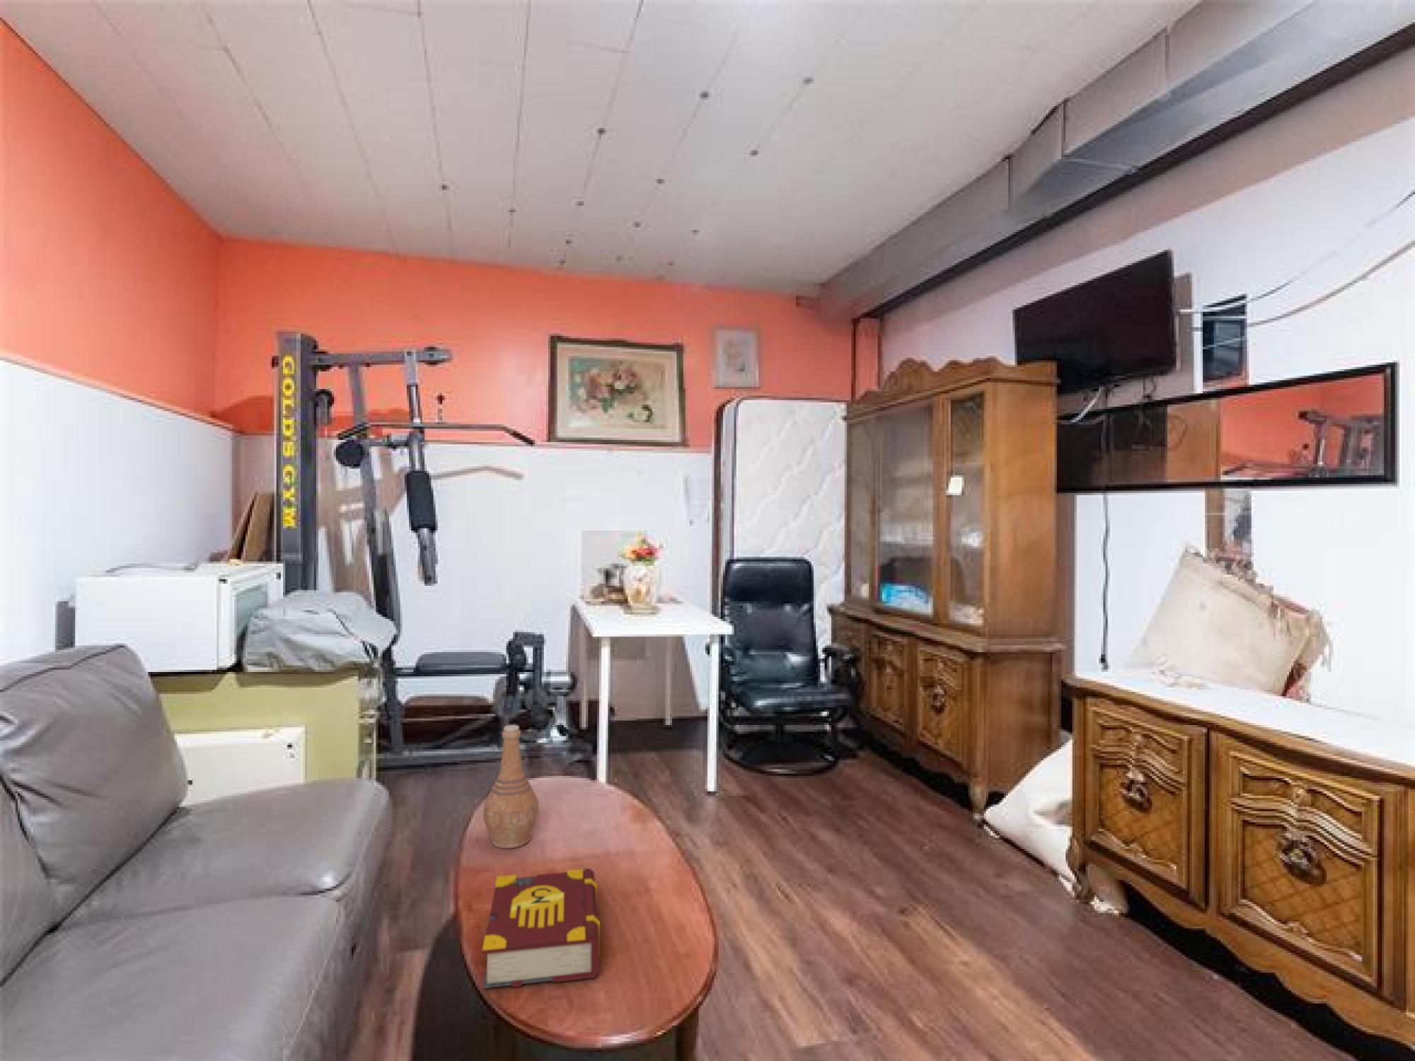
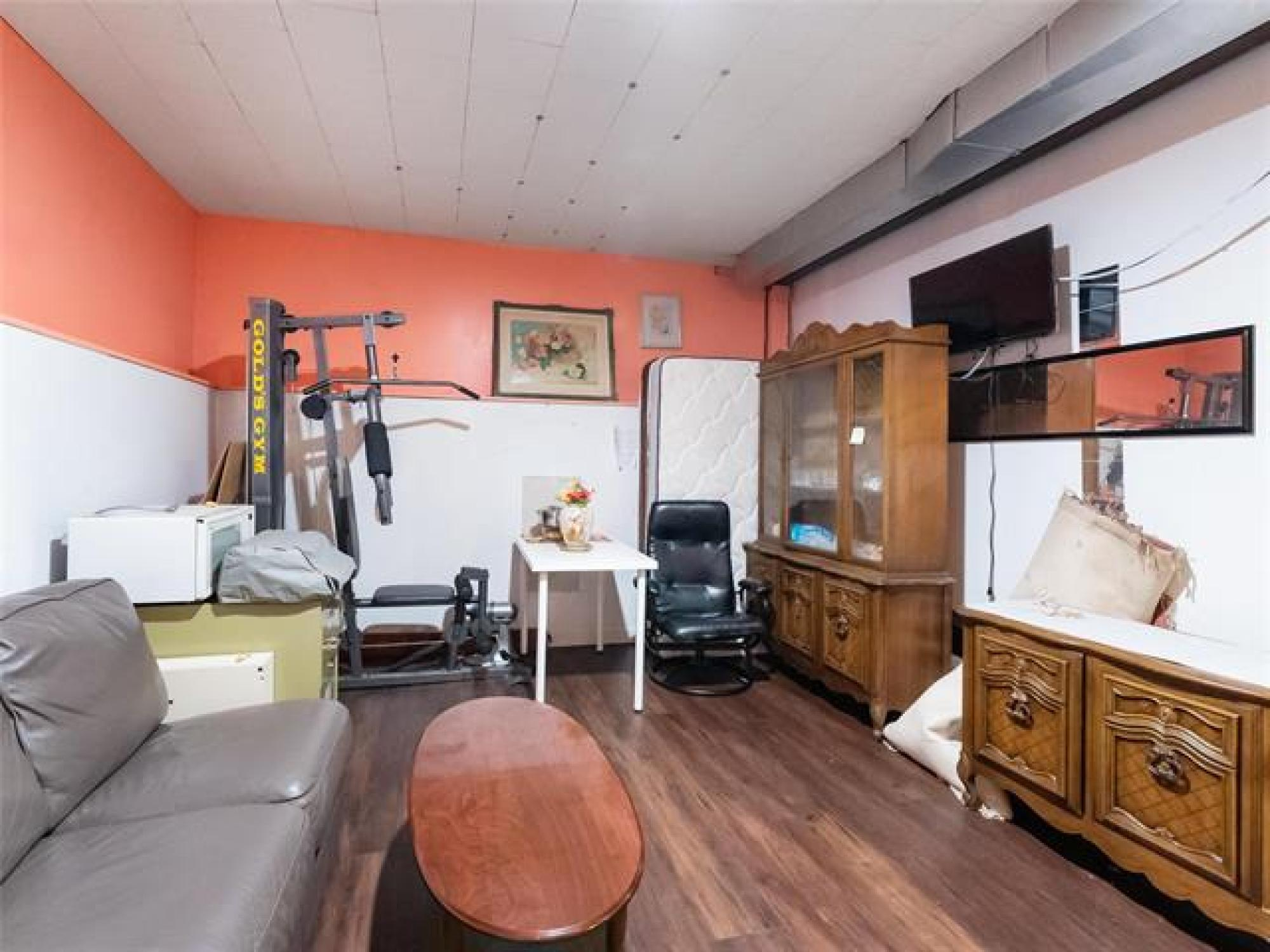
- book (545, 921)
- vase (510, 783)
